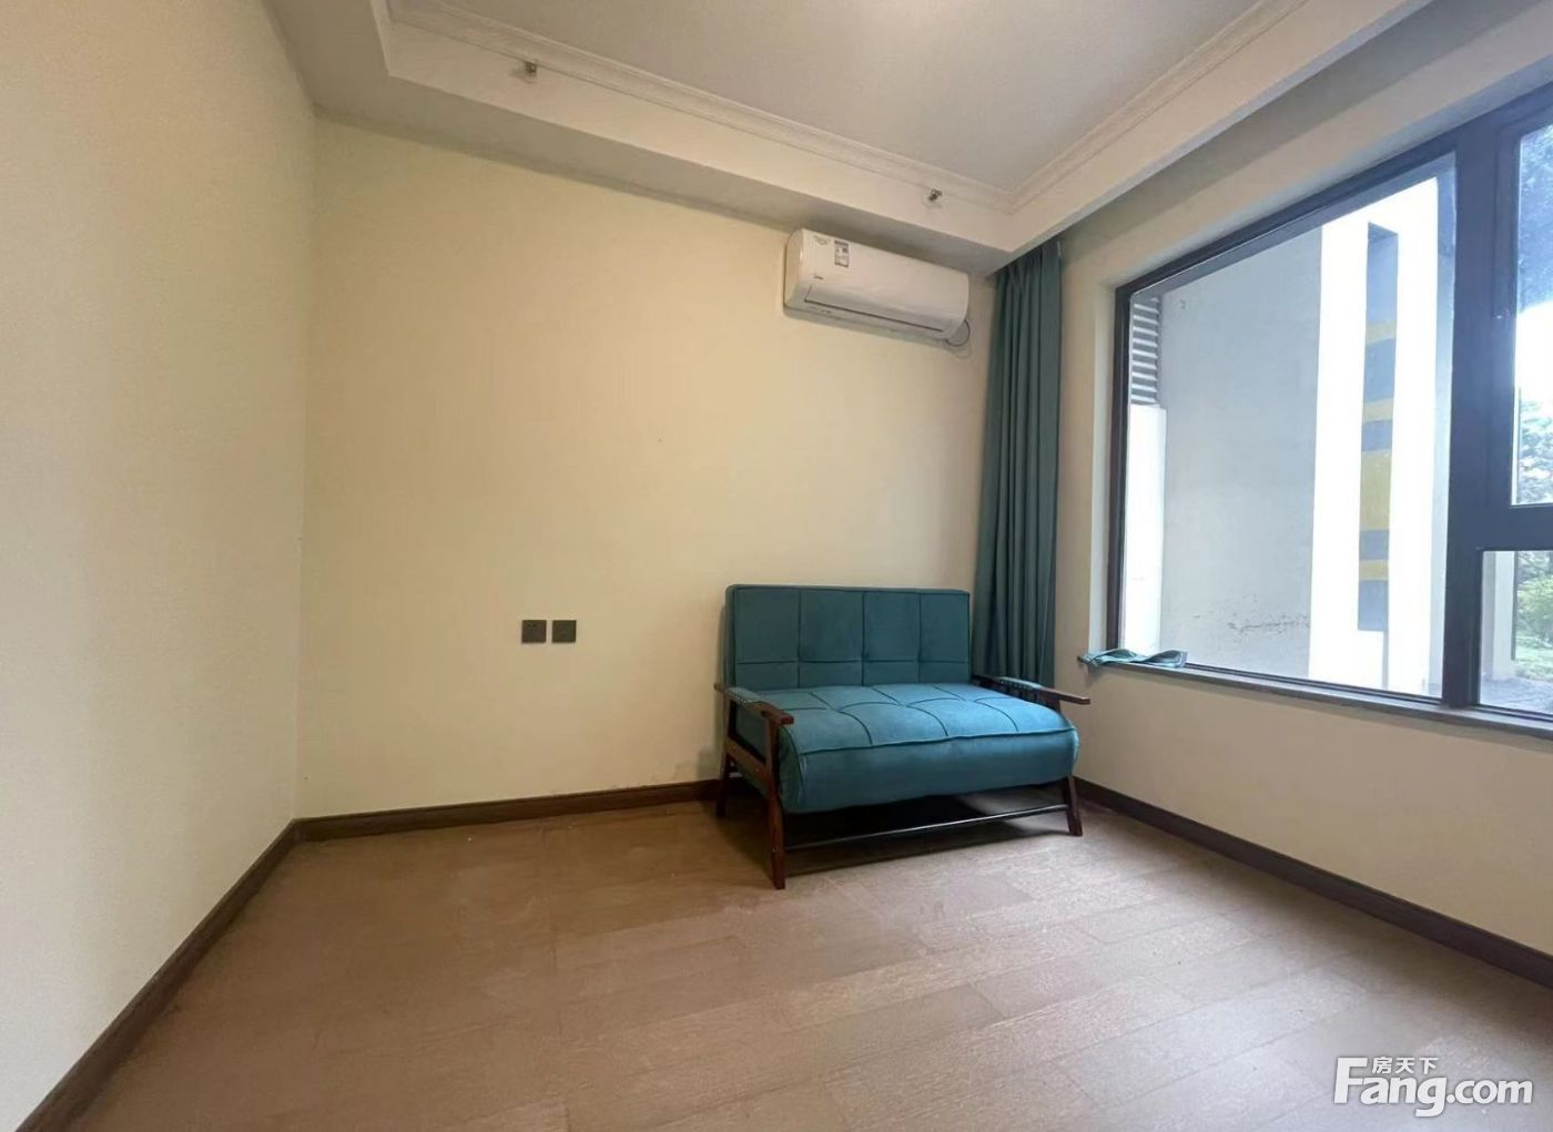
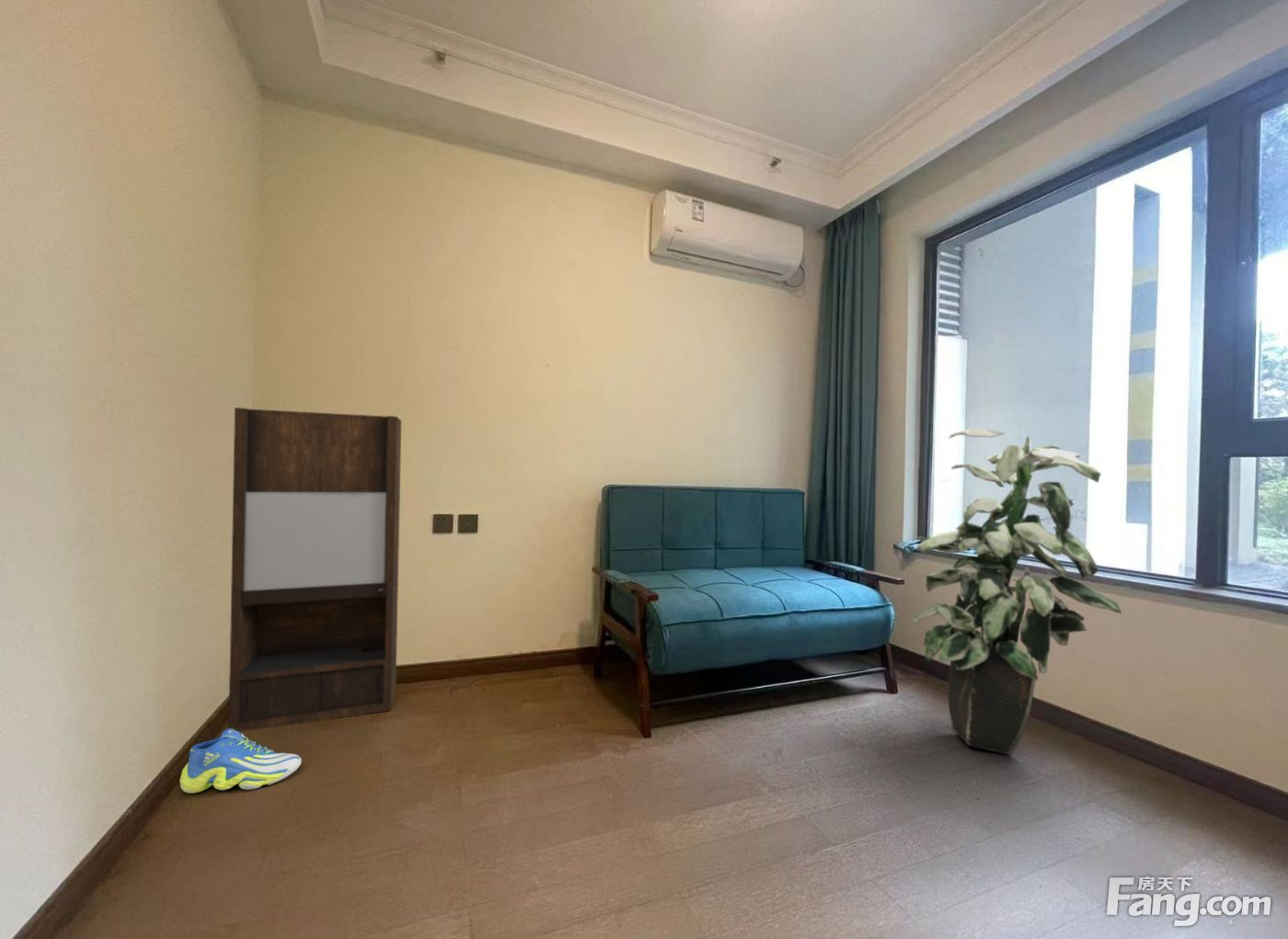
+ indoor plant (995, 584)
+ shelving unit (325, 561)
+ sneaker (242, 757)
